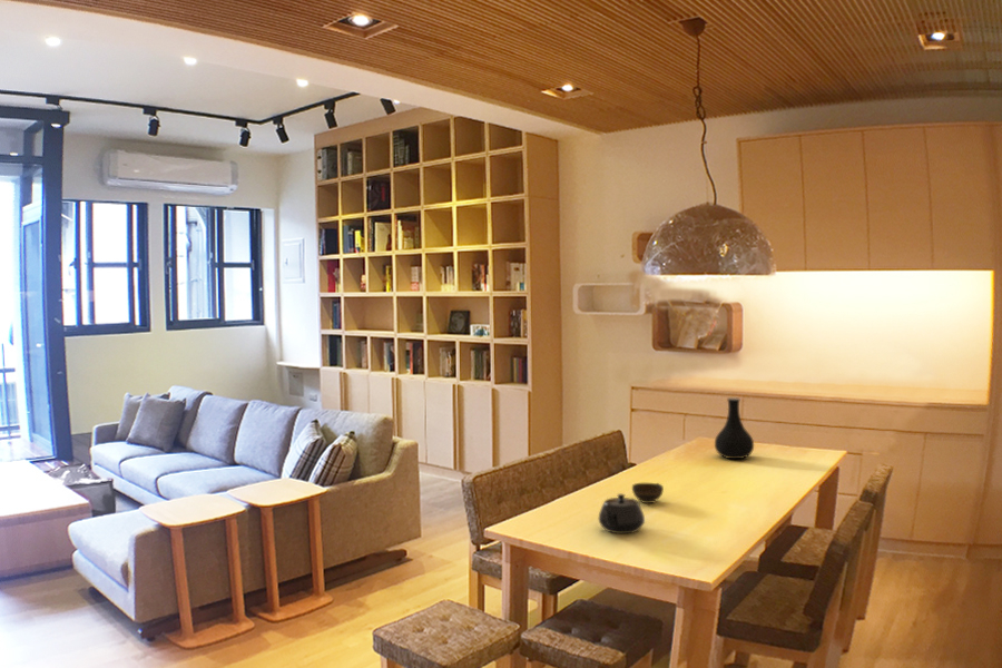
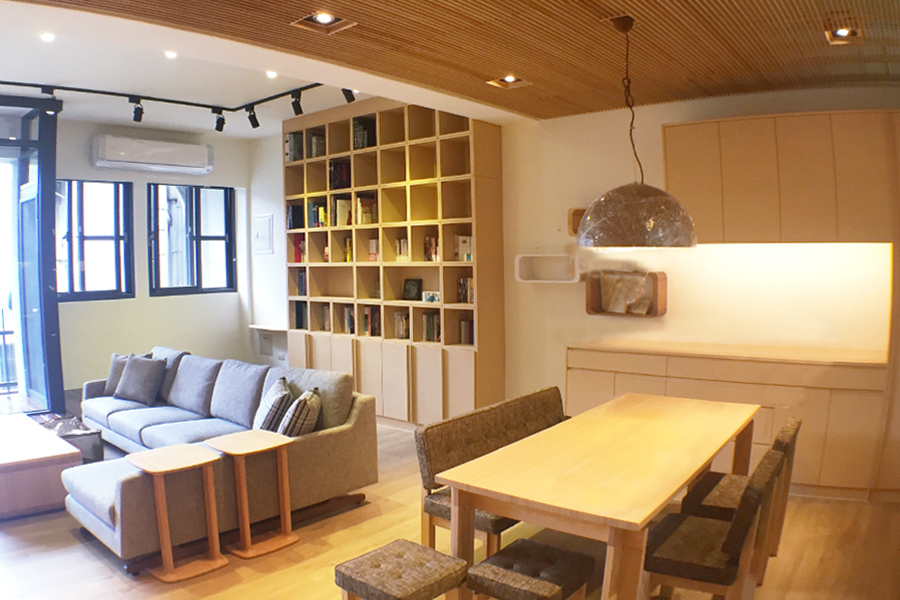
- cup (649, 492)
- vase (734, 428)
- teapot (620, 512)
